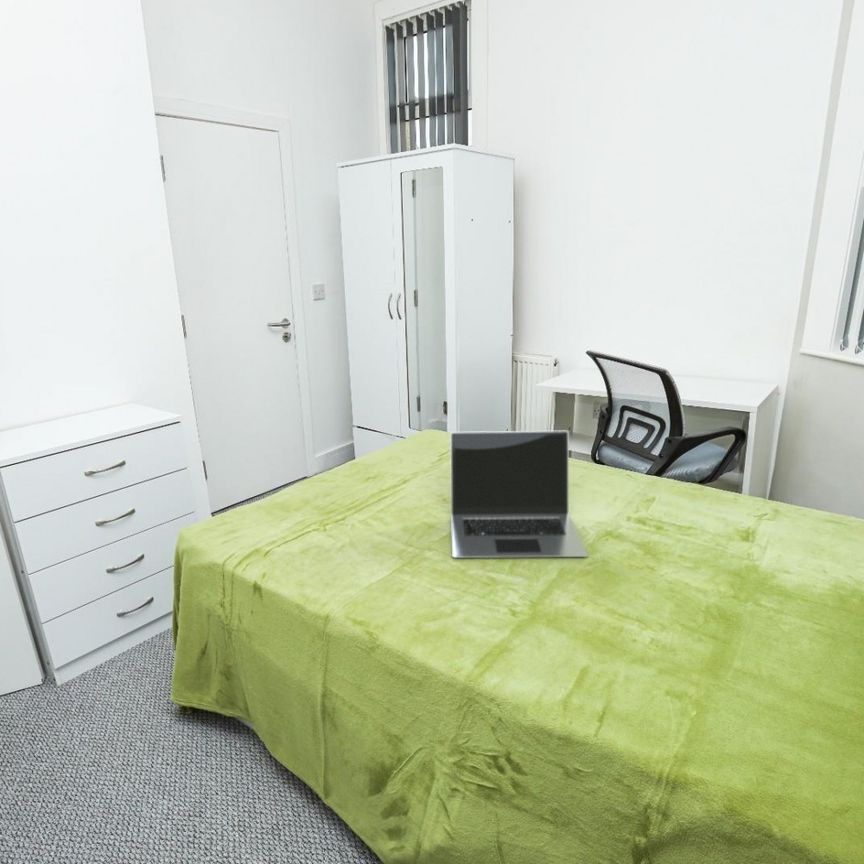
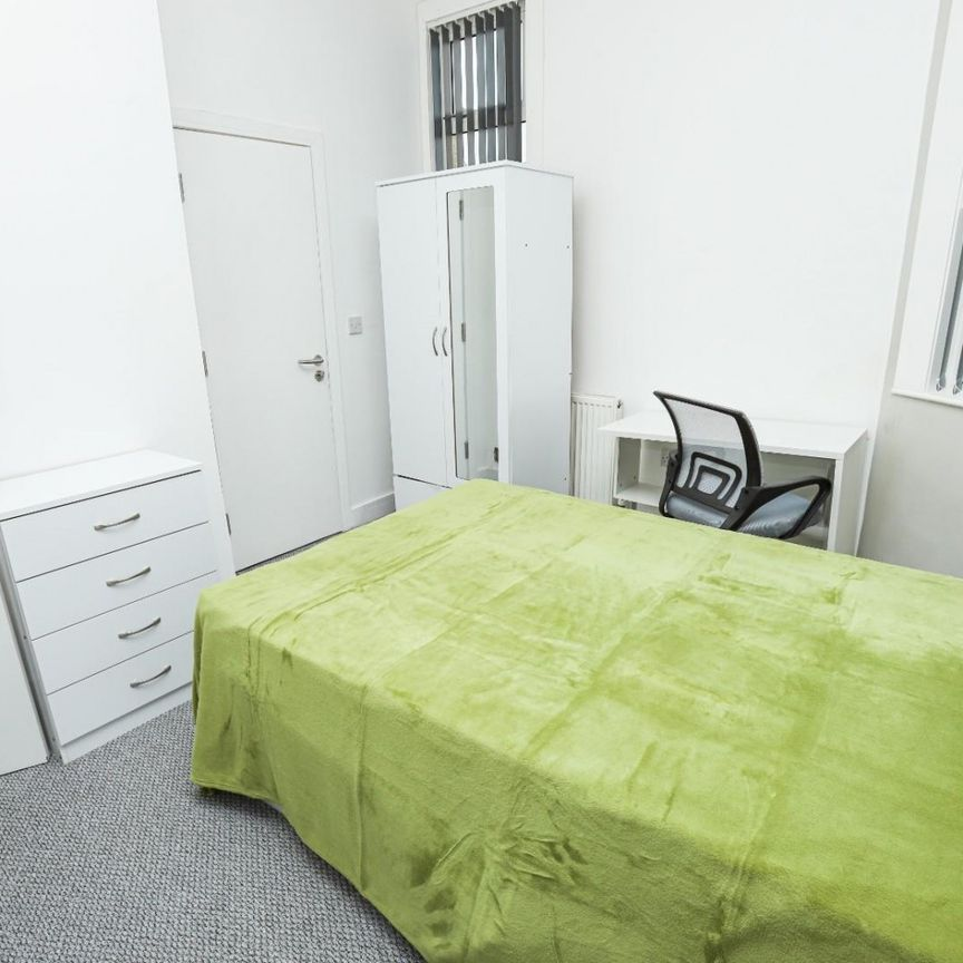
- laptop (514, 490)
